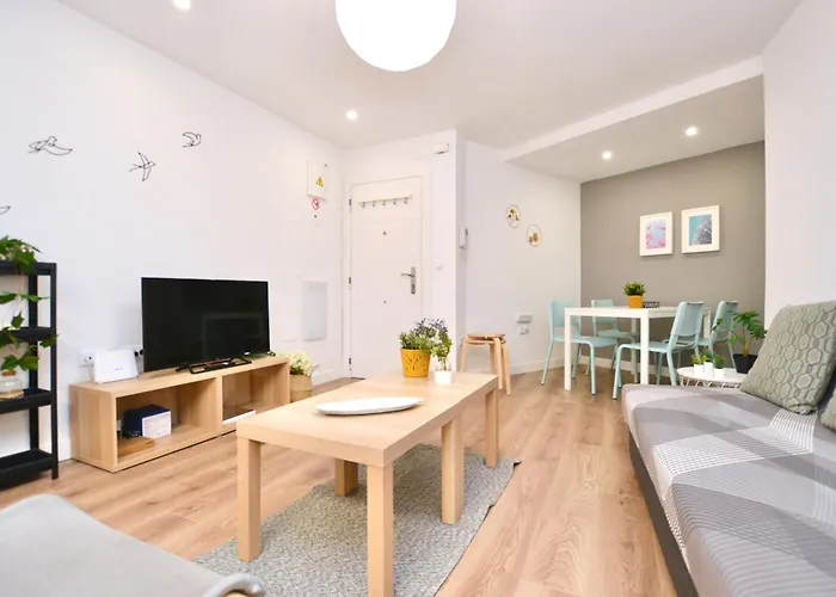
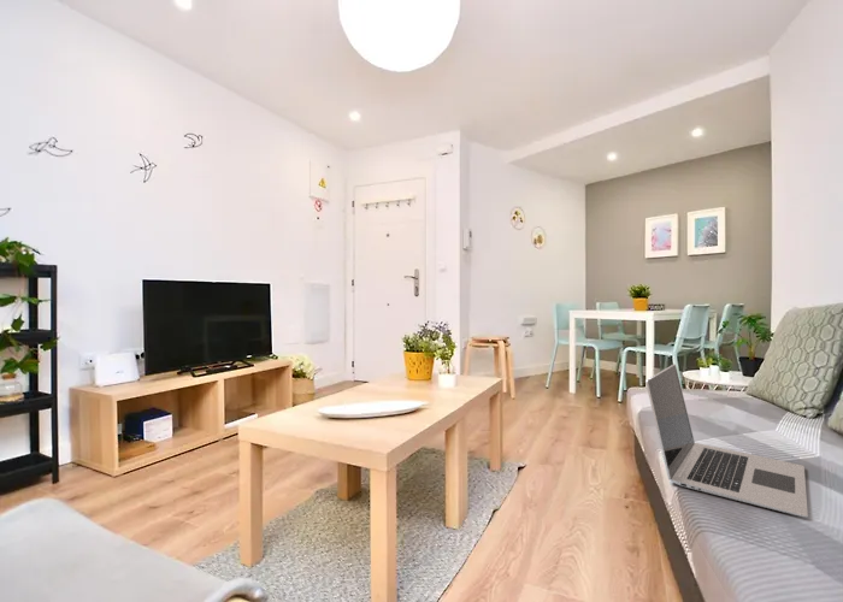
+ laptop (721, 448)
